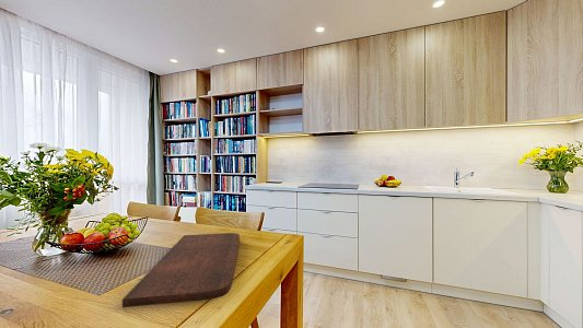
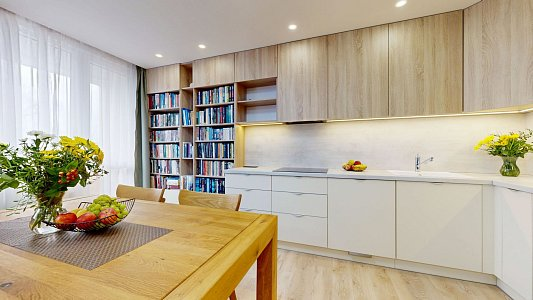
- cutting board (200, 258)
